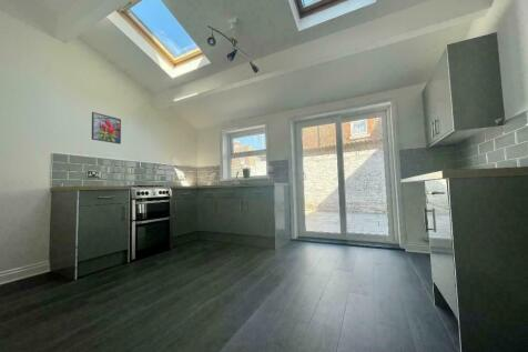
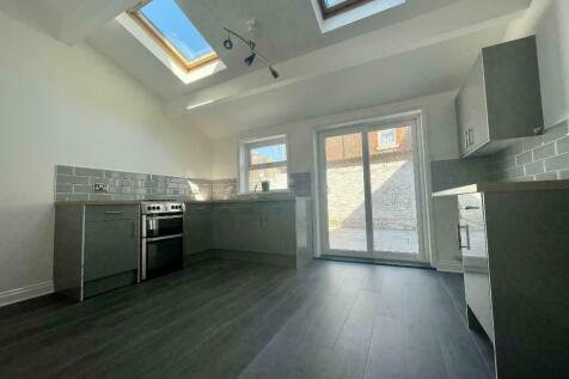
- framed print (106, 128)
